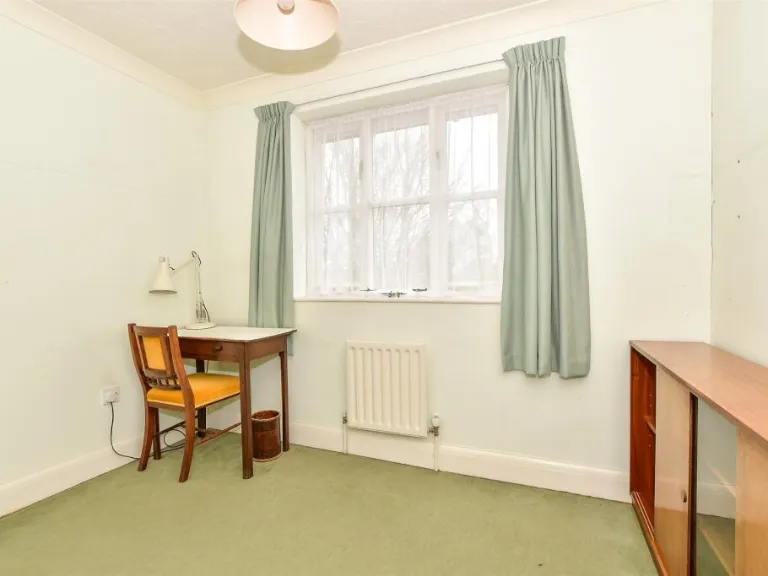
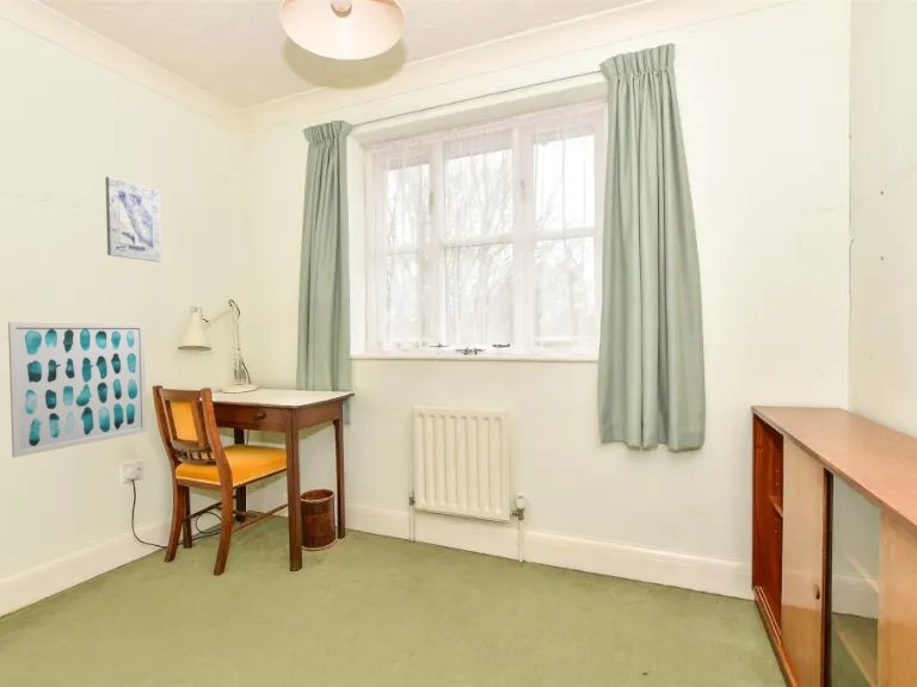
+ wall art (134, 221)
+ wall art (85, 383)
